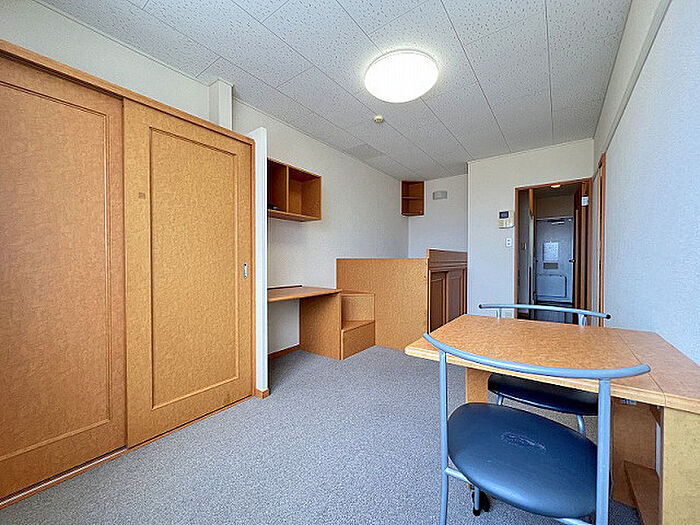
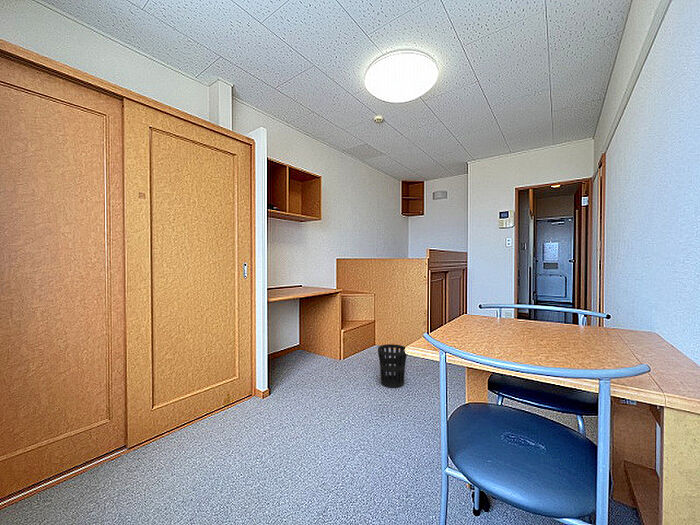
+ wastebasket (392, 365)
